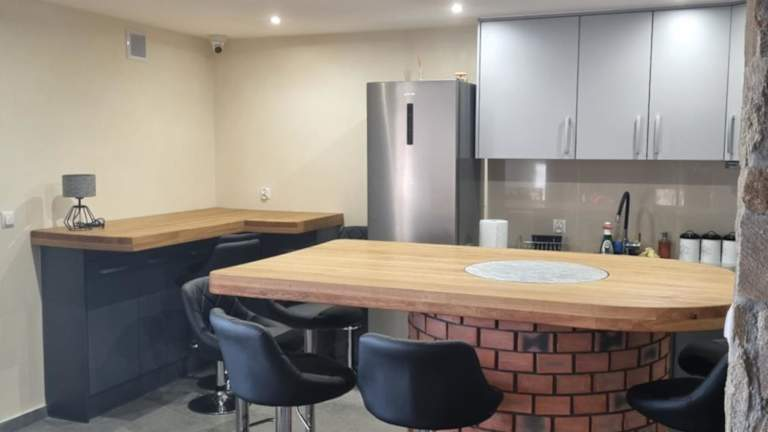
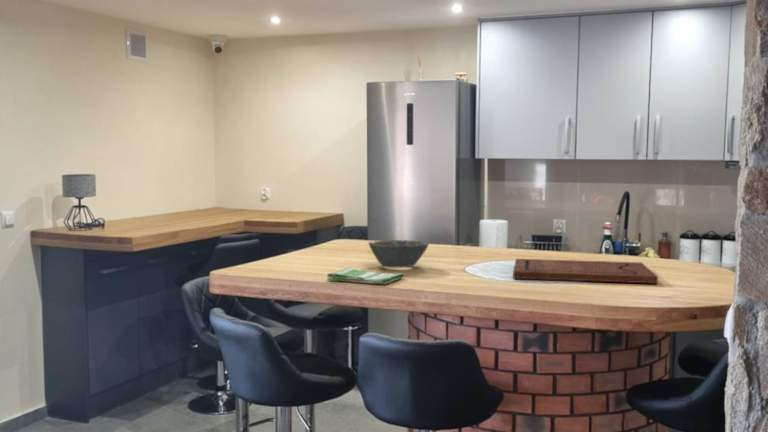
+ cutting board (580, 270)
+ bowl (398, 254)
+ dish towel (365, 275)
